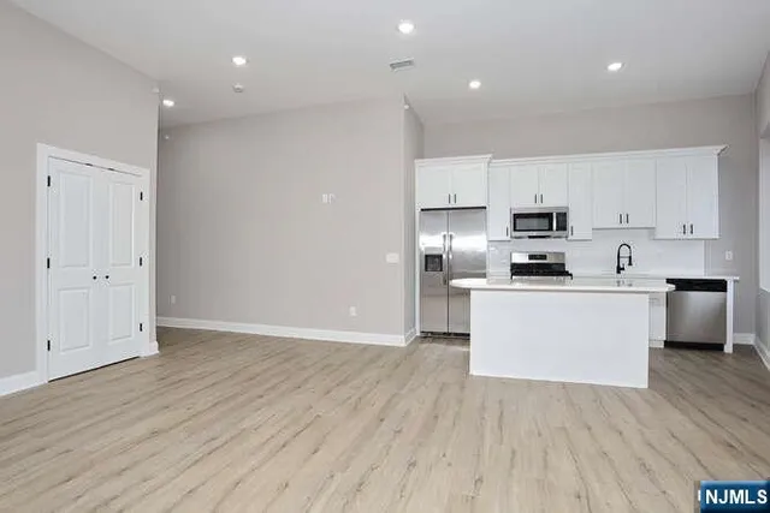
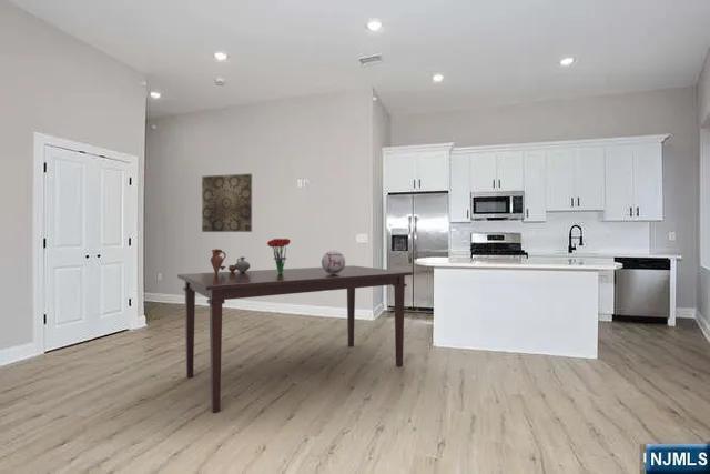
+ decorative ball (333, 262)
+ wall art (226, 203)
+ bouquet (278, 255)
+ pottery (229, 265)
+ dining table (292, 293)
